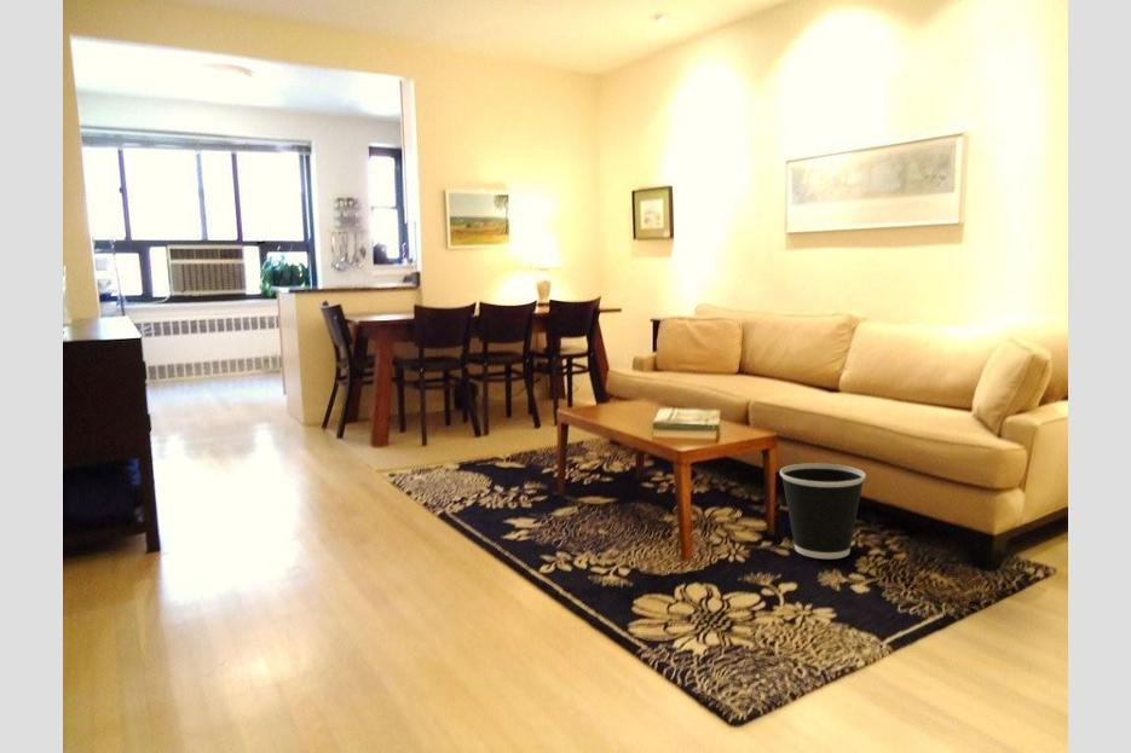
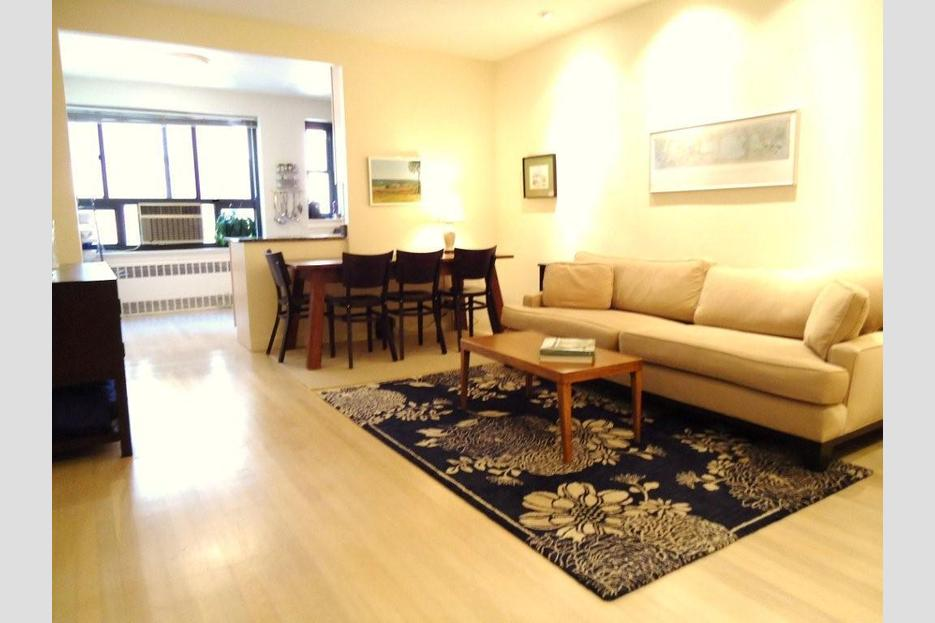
- wastebasket (821, 510)
